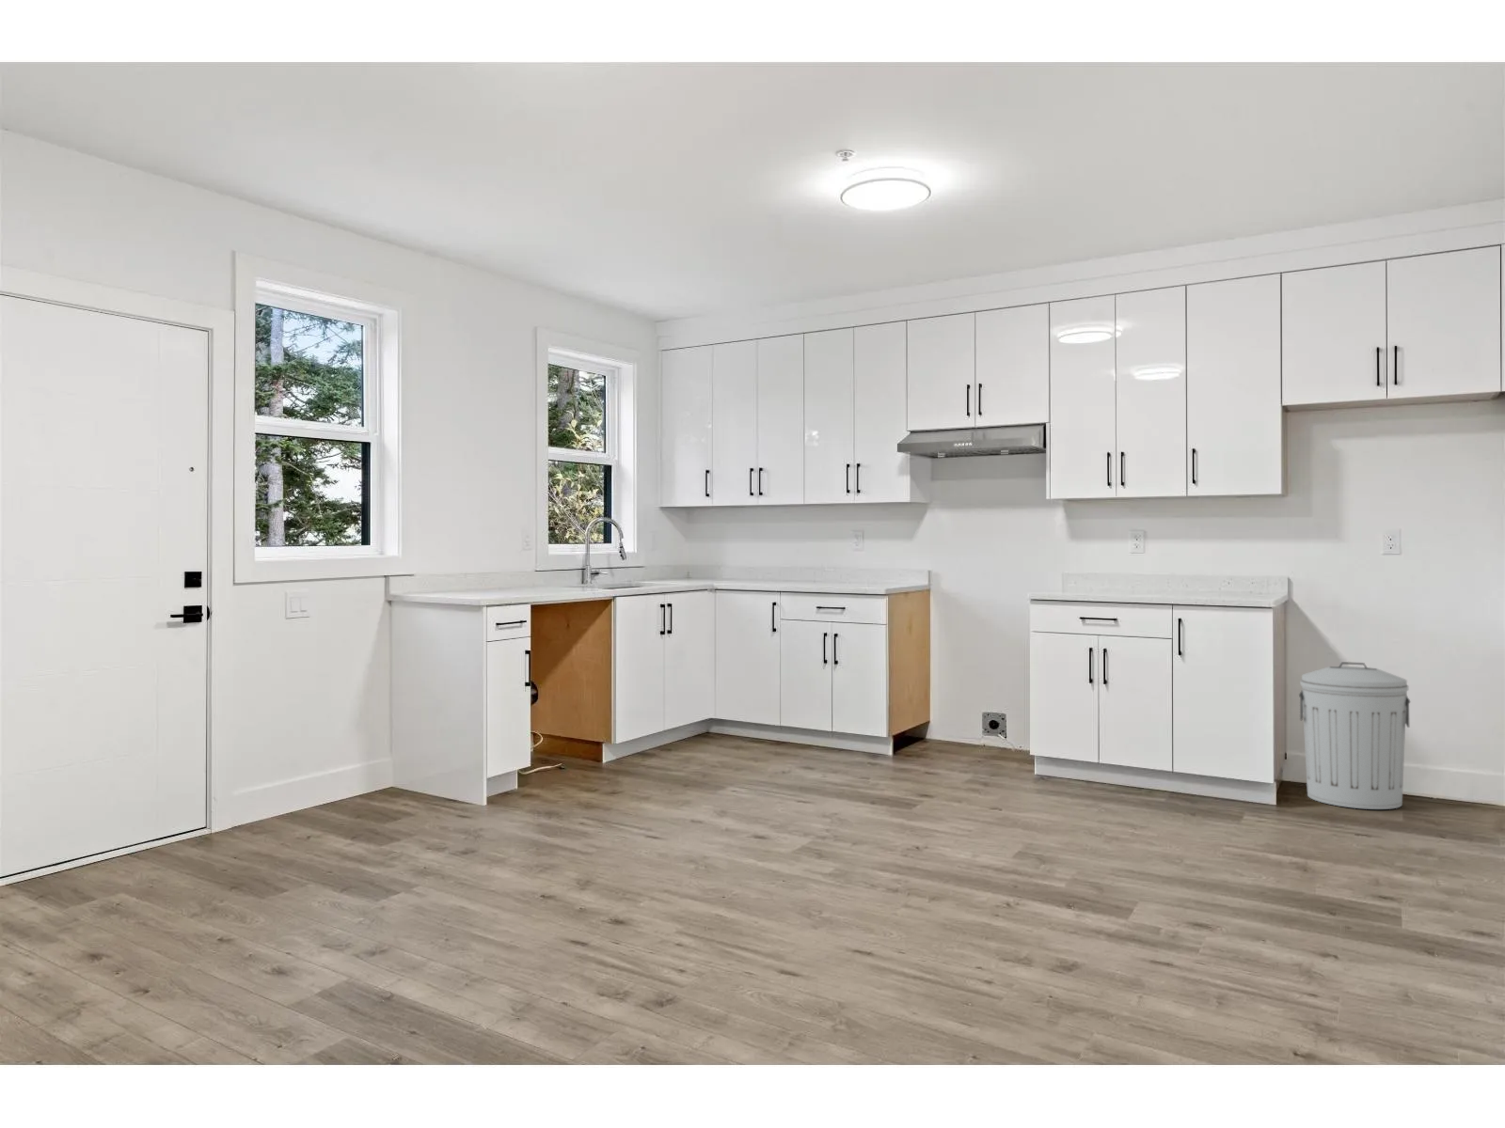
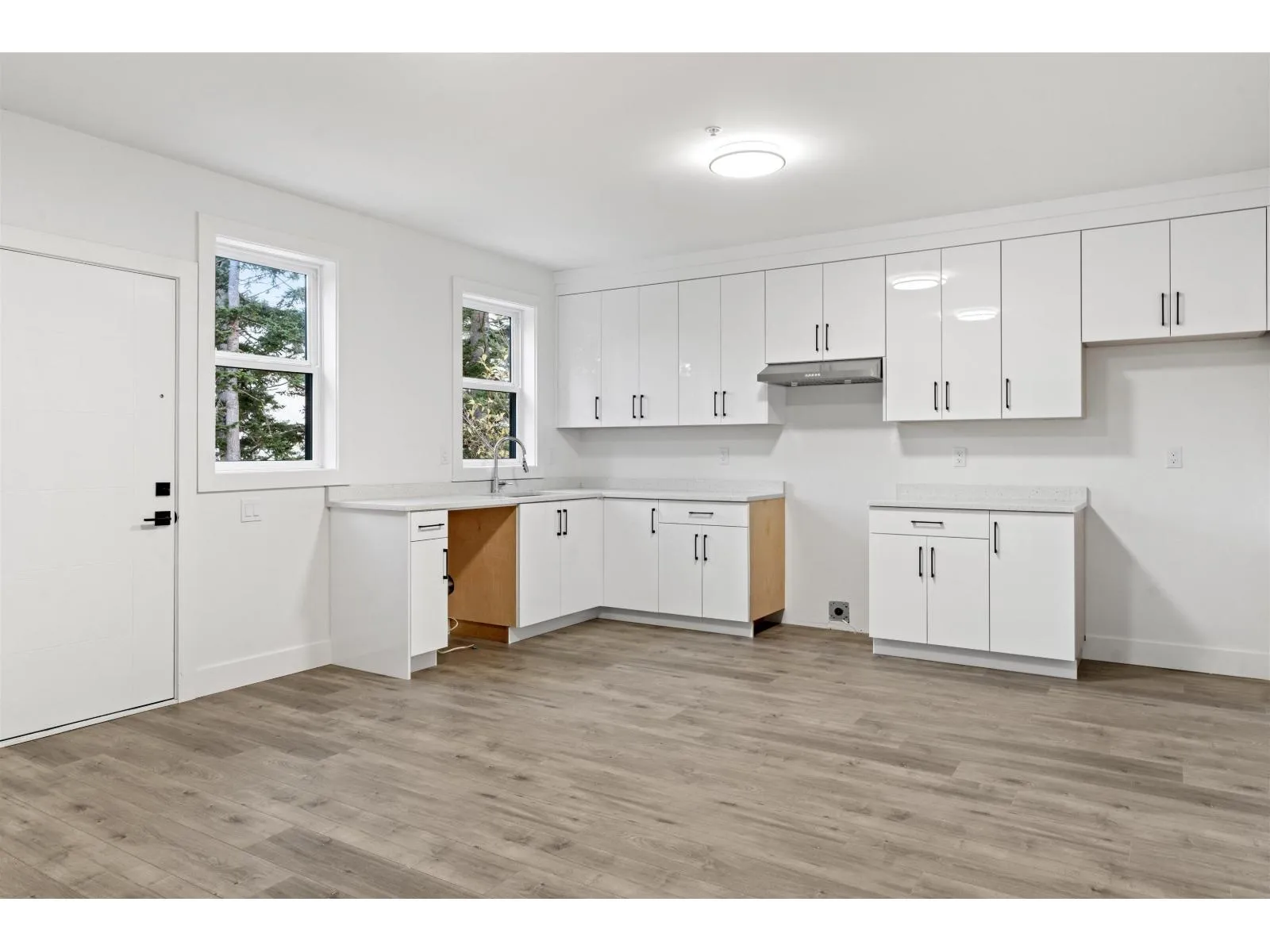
- trash can (1352, 730)
